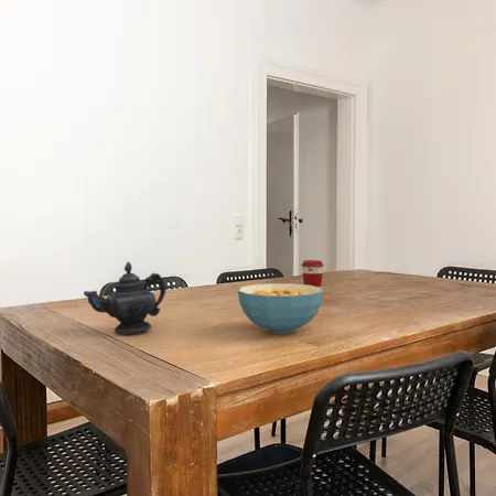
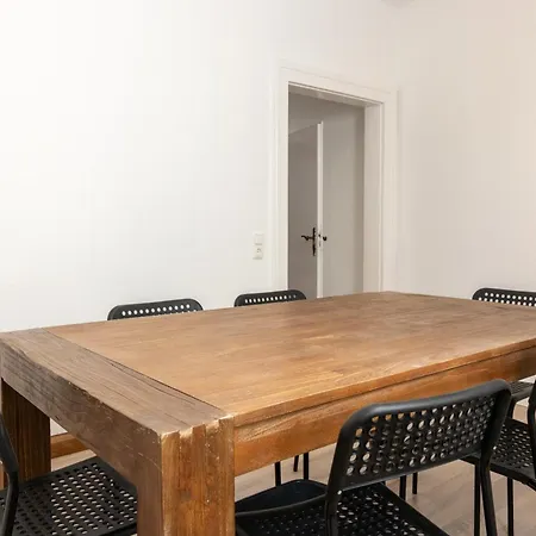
- cereal bowl (280, 310)
- teapot (127, 296)
- coffee cup (312, 278)
